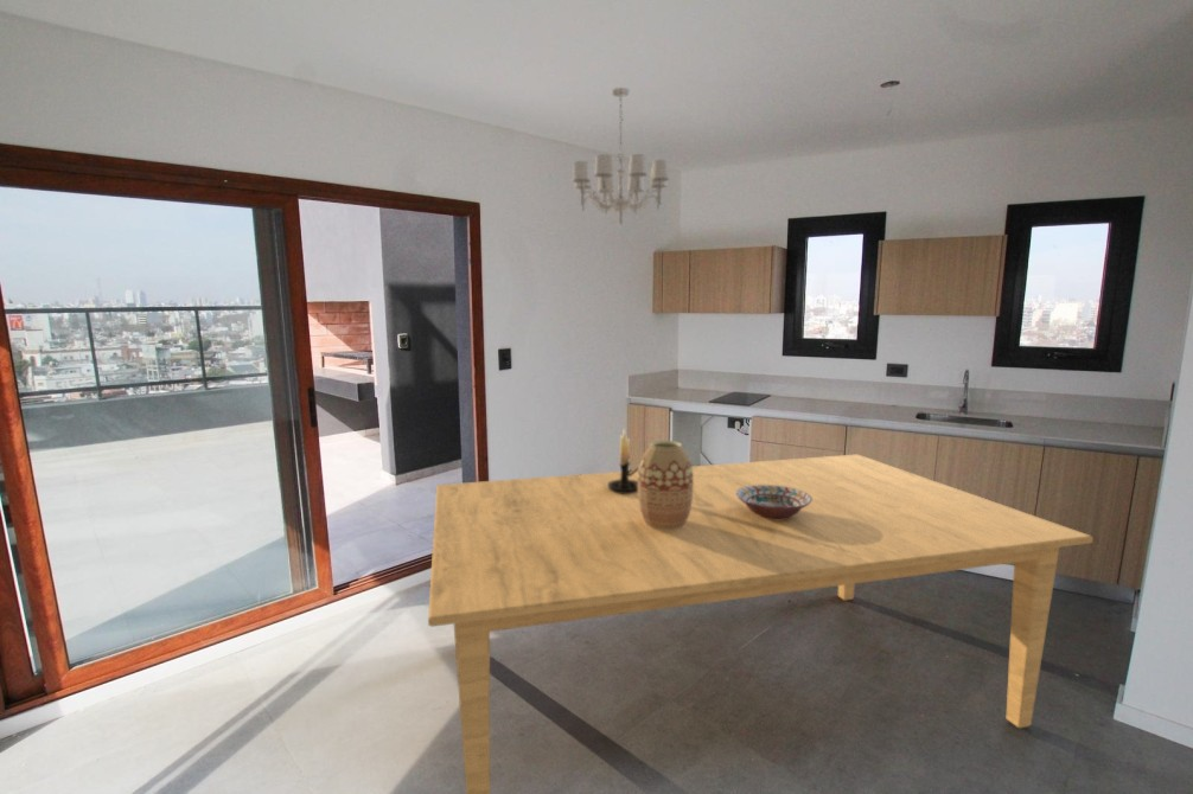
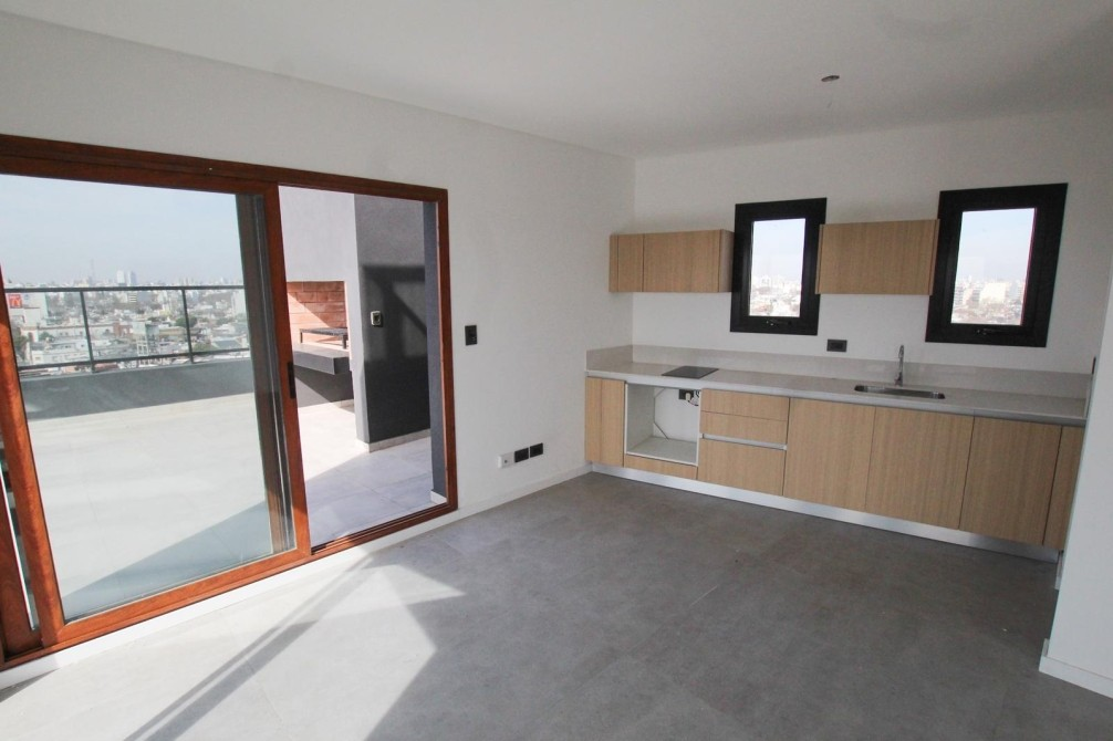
- candle holder (629, 457)
- dining table (717, 596)
- decorative bowl (772, 504)
- chandelier (620, 159)
- vase (665, 482)
